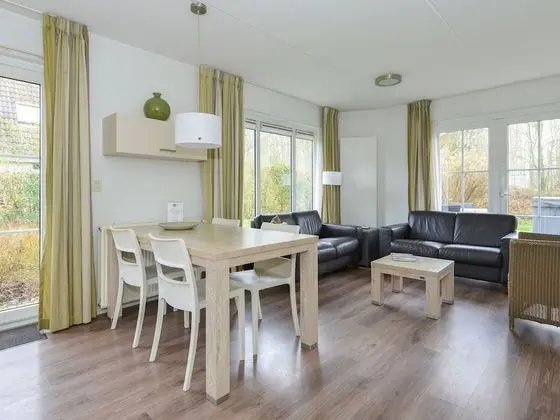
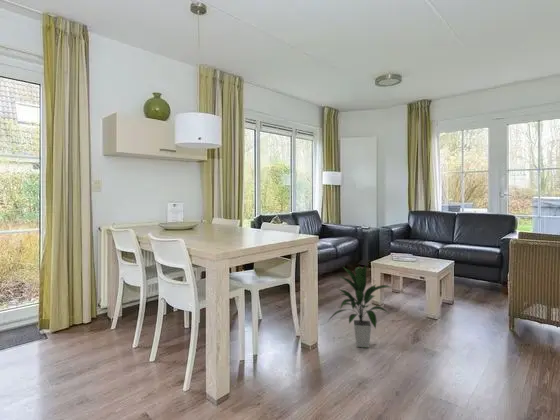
+ indoor plant (359, 303)
